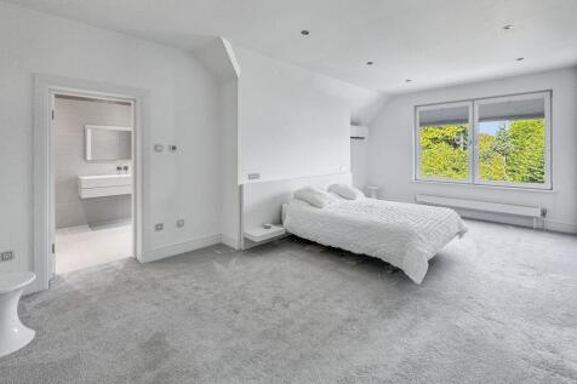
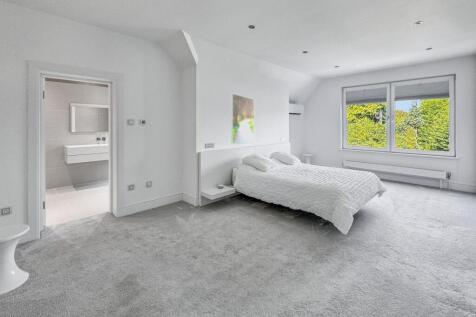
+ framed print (243, 120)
